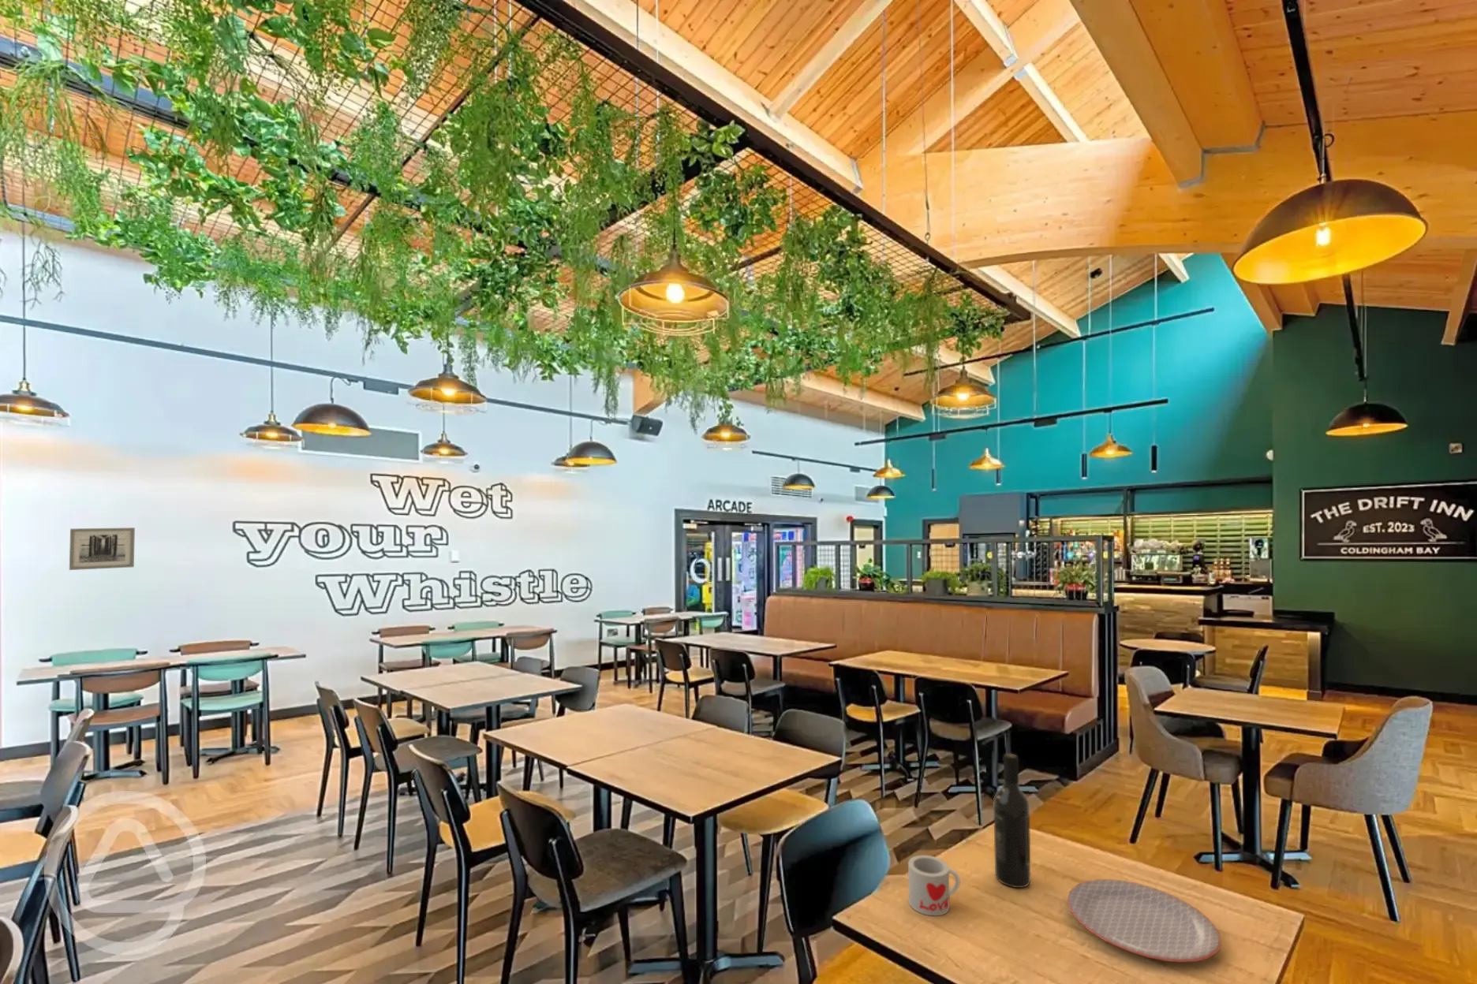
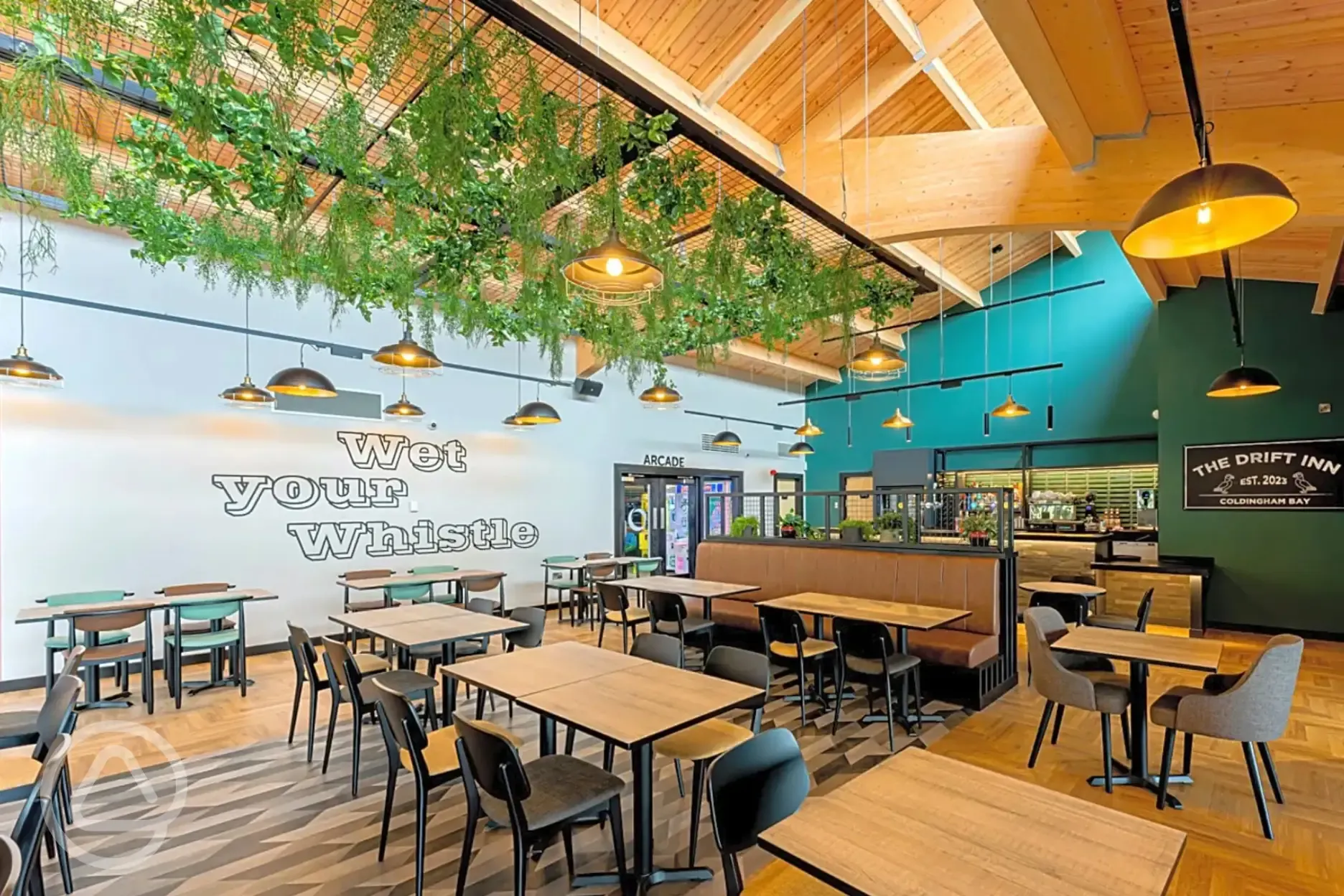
- wine bottle (1011, 817)
- mug (935, 884)
- plate (1140, 921)
- wall art (102, 548)
